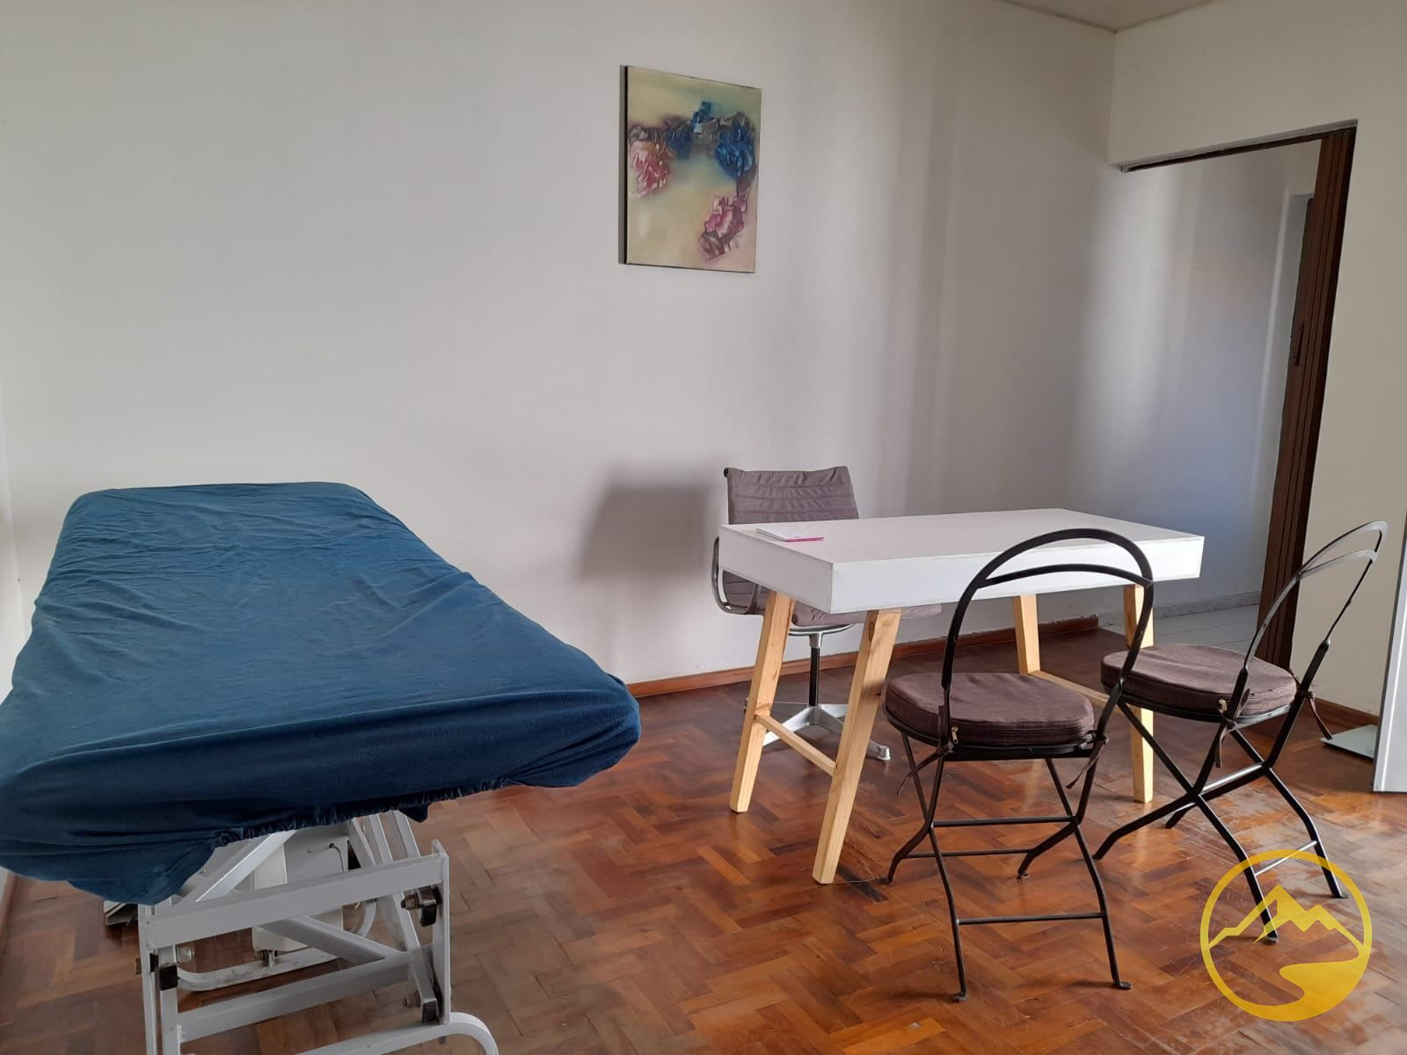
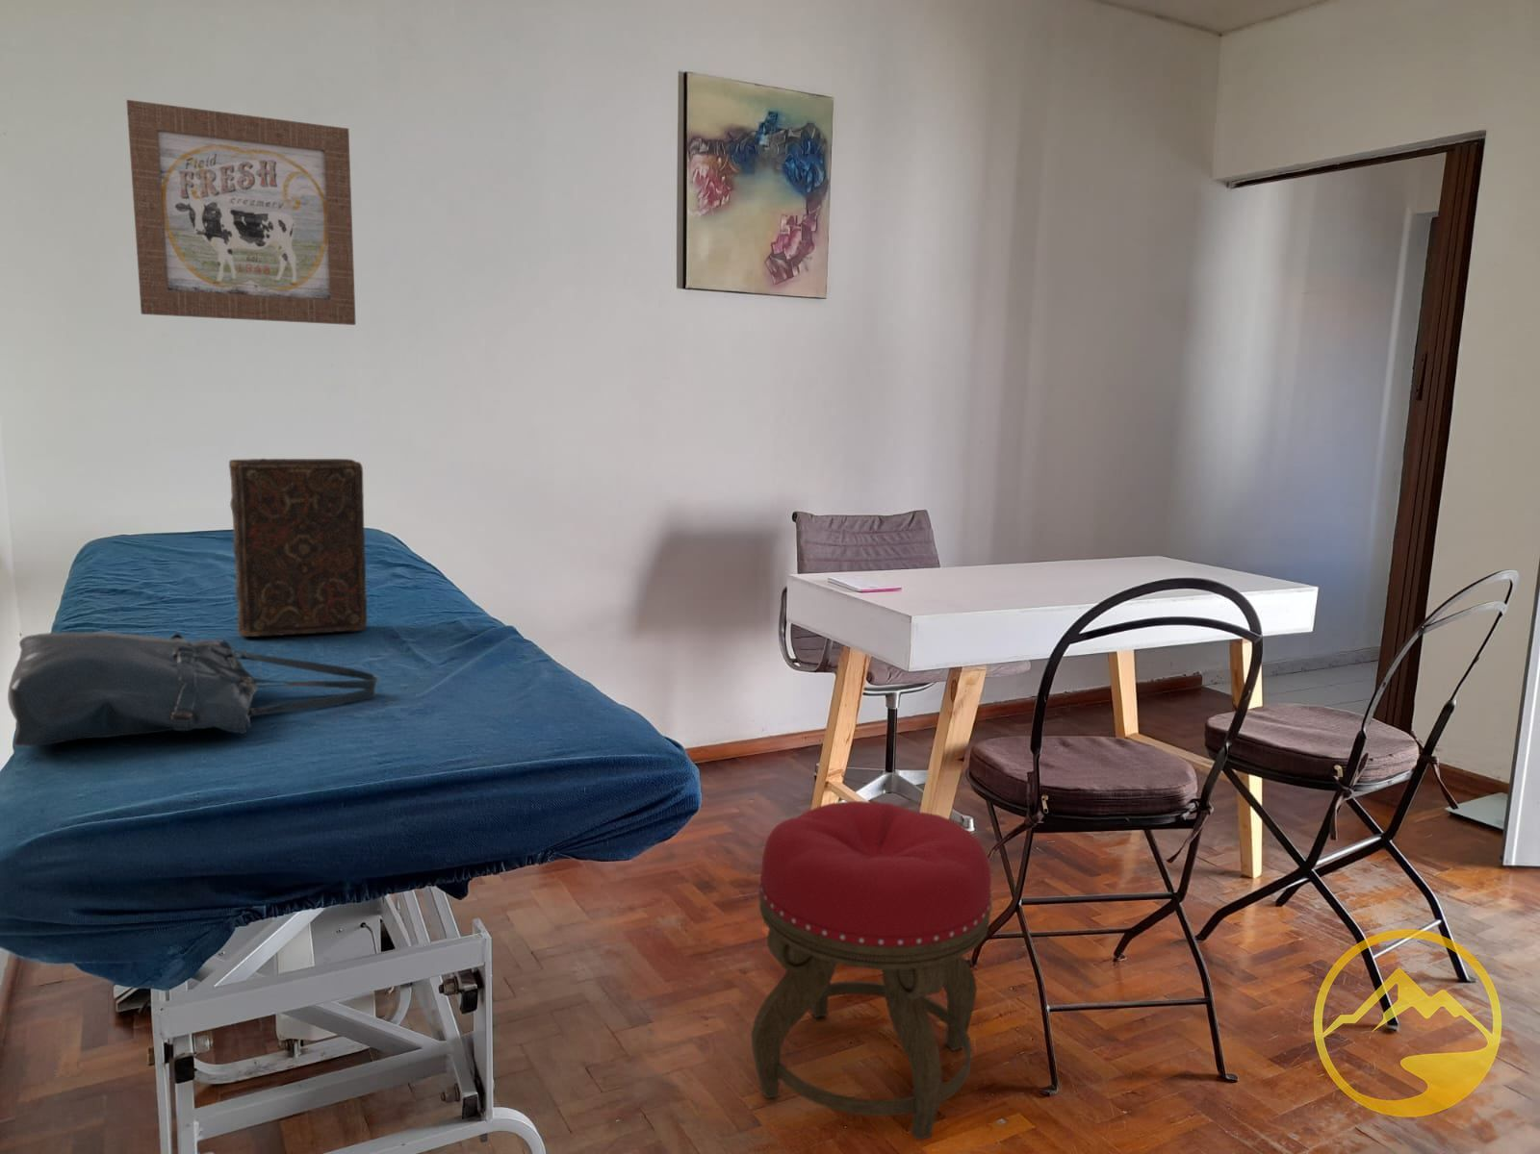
+ tote bag (207, 672)
+ book (300, 547)
+ stool (871, 953)
+ wall art (247, 219)
